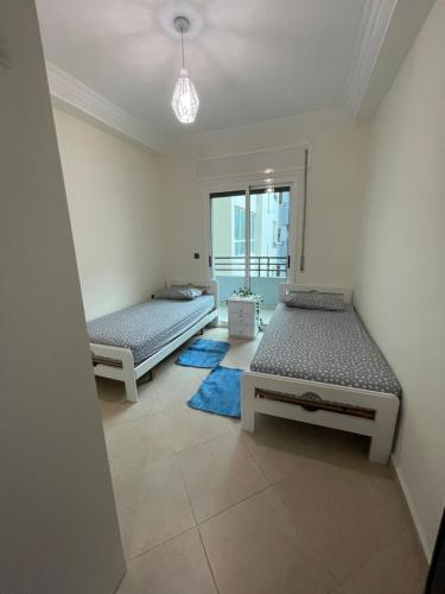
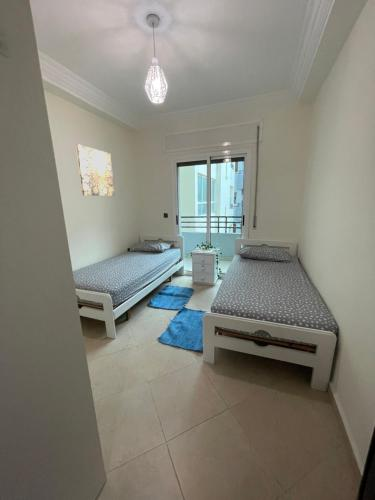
+ wall art (97, 173)
